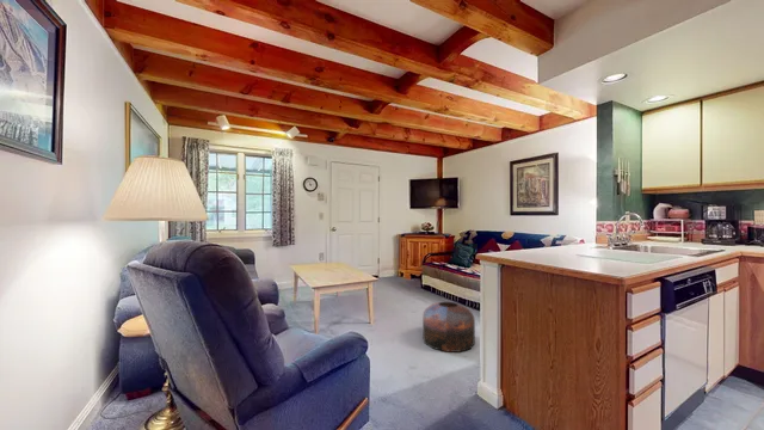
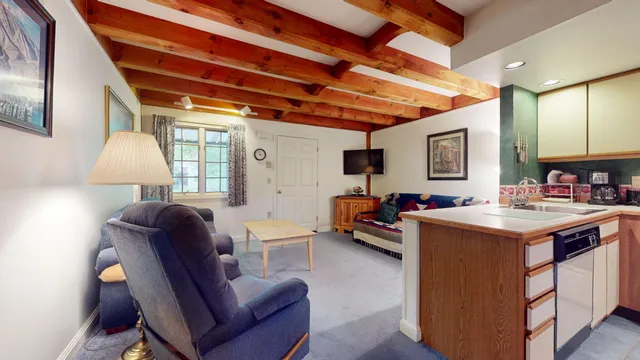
- pouf (448, 322)
